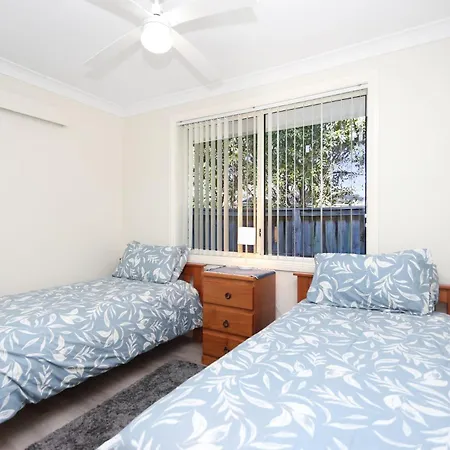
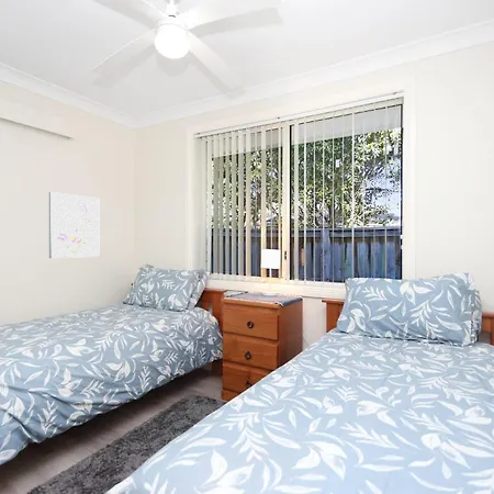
+ wall art (75, 226)
